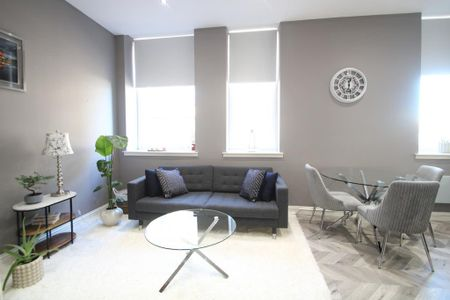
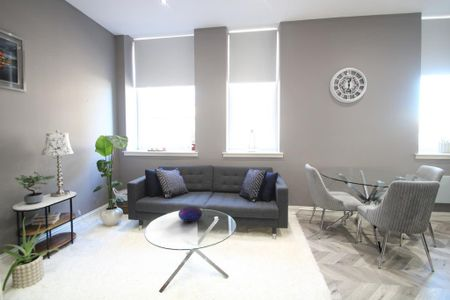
+ decorative orb (190, 213)
